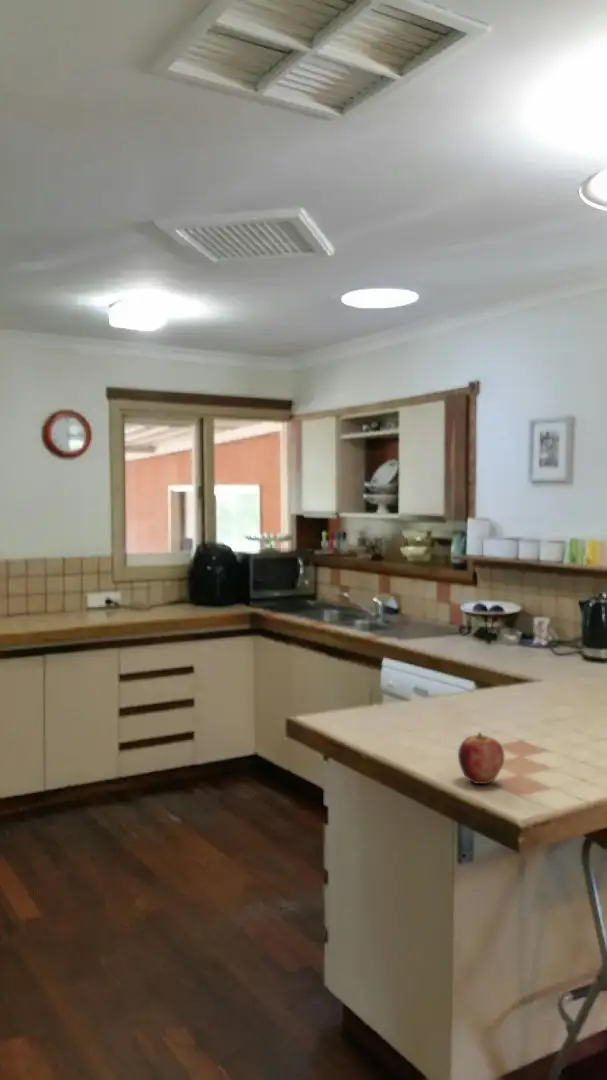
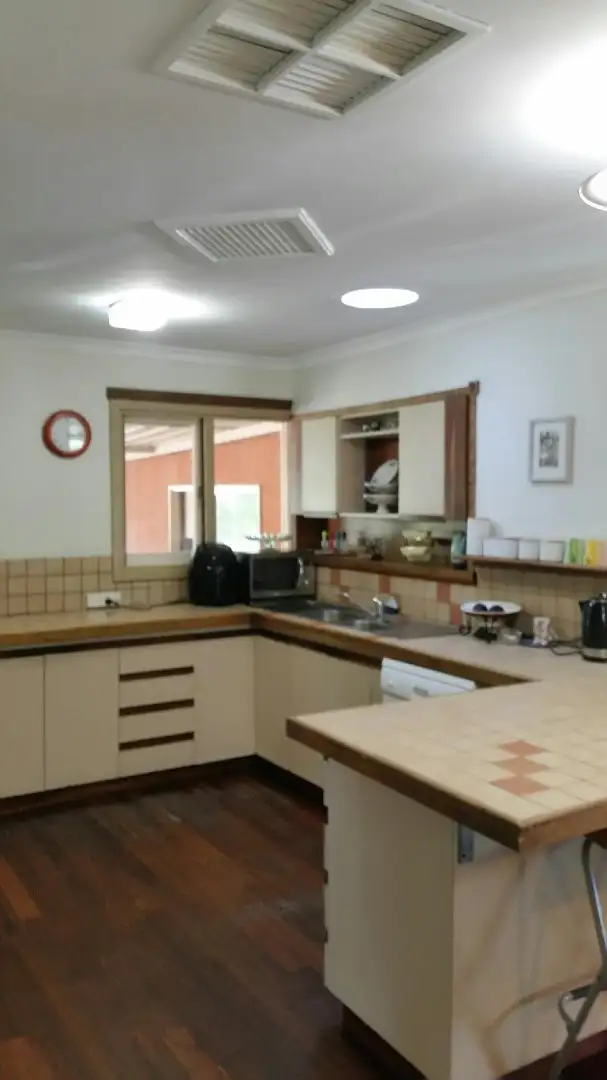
- apple (480, 757)
